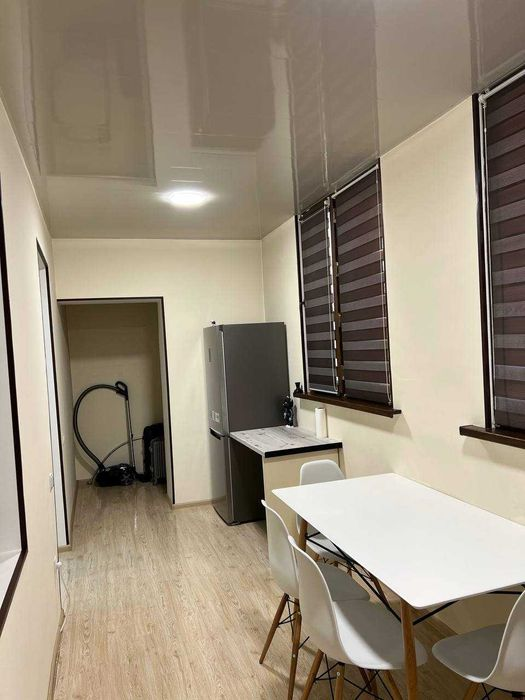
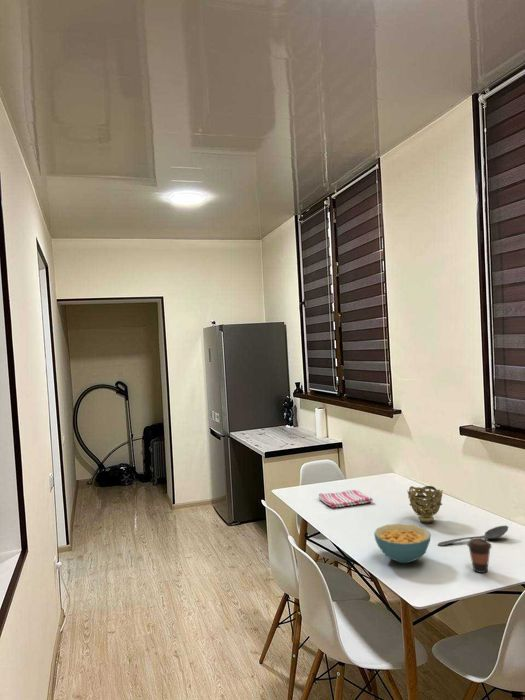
+ cereal bowl (402, 546)
+ coffee cup (479, 555)
+ dish towel (345, 497)
+ decorative bowl (425, 505)
+ stirrer (473, 537)
